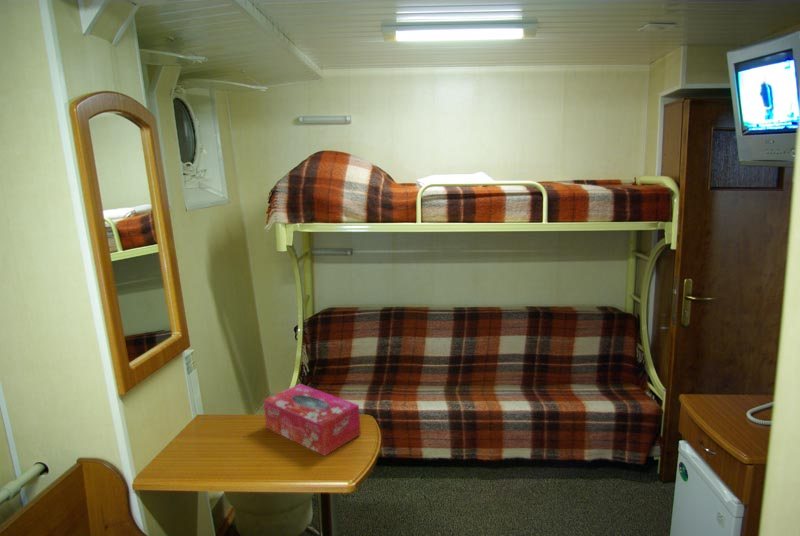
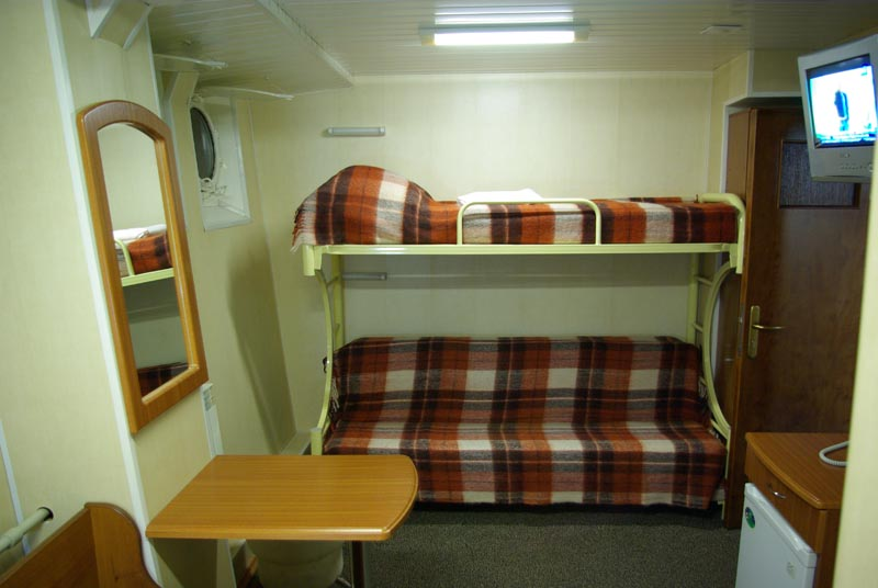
- tissue box (311, 416)
